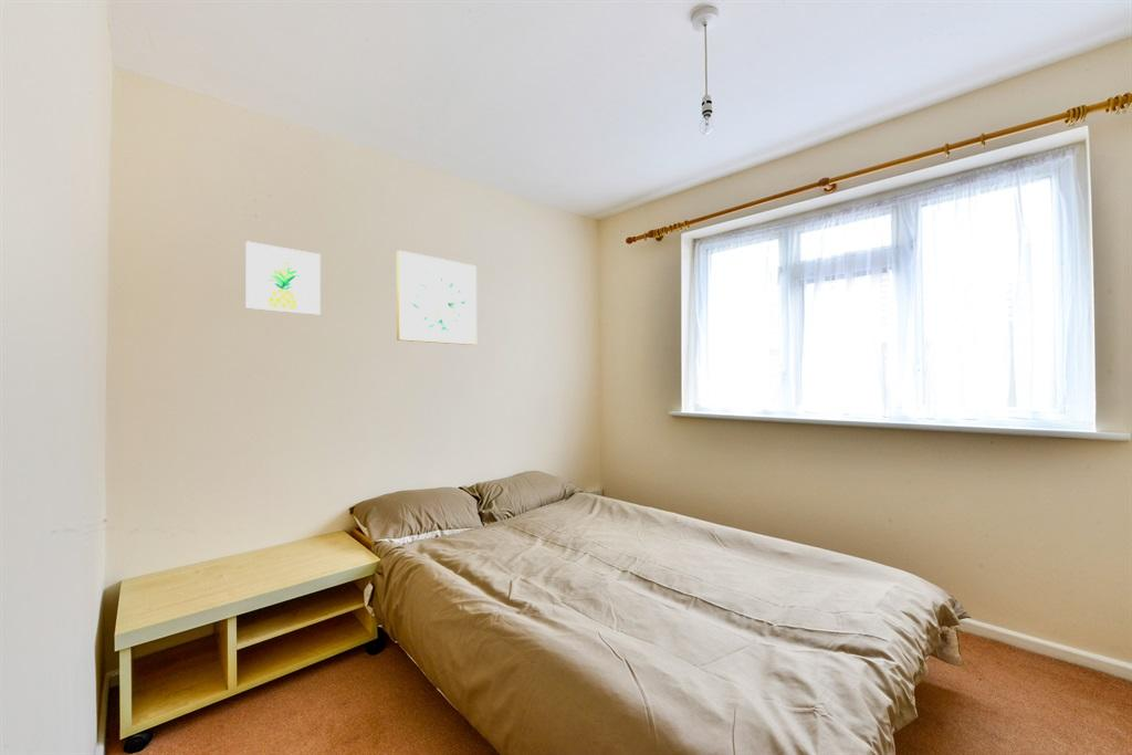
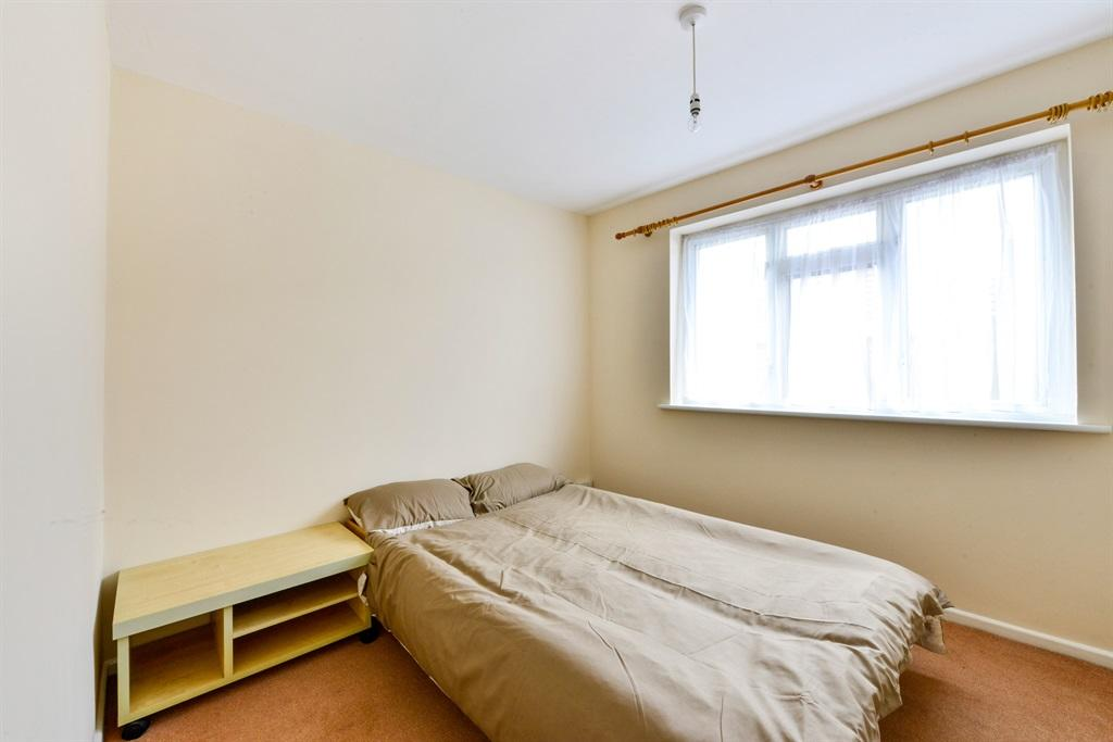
- wall art (439, 301)
- wall art (284, 280)
